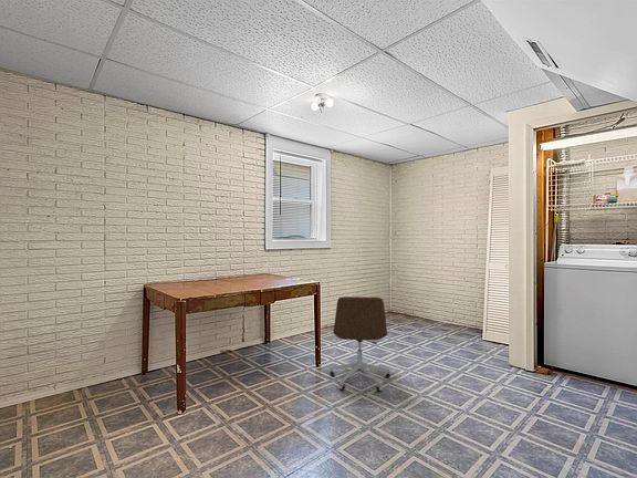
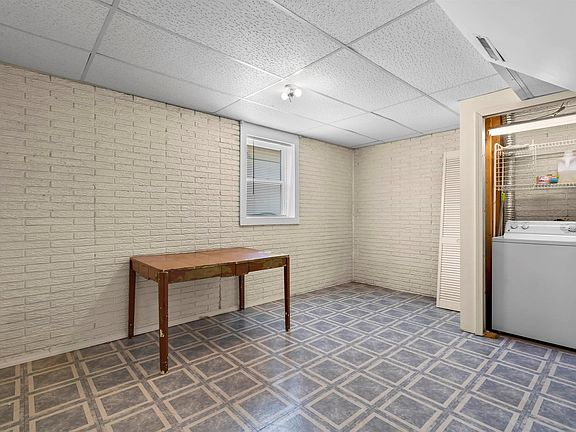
- office chair (359, 336)
